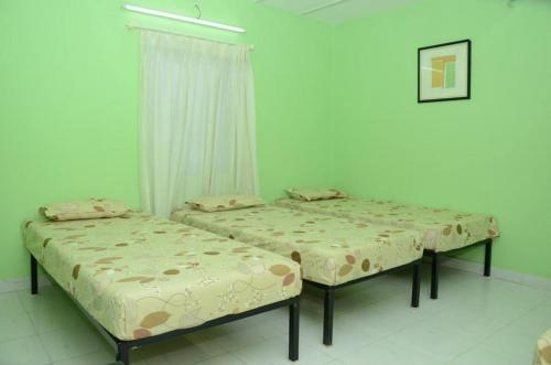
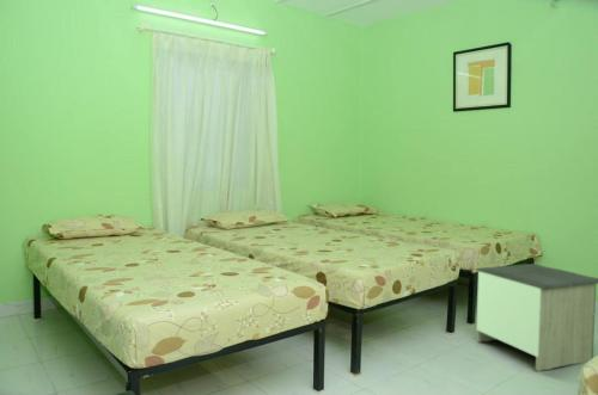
+ nightstand (536, 311)
